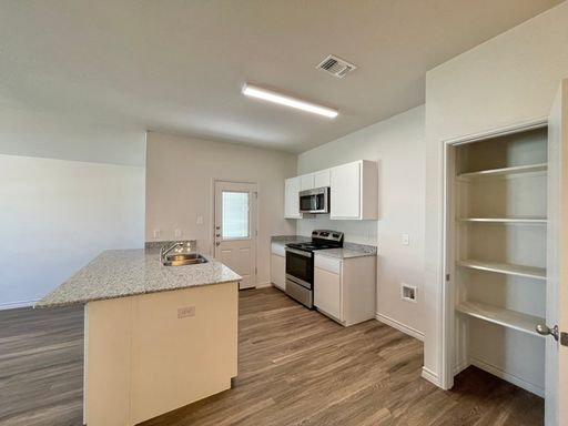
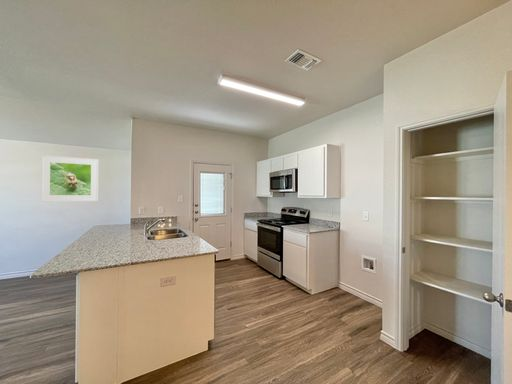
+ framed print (71, 179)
